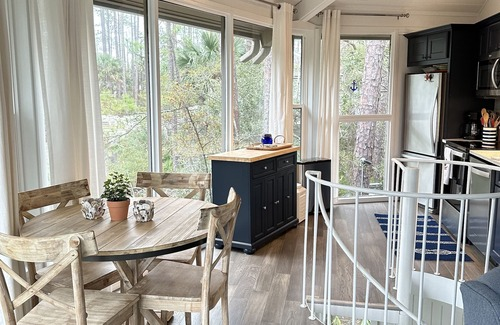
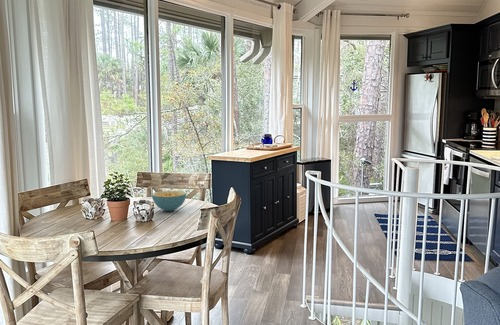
+ cereal bowl (169, 201)
